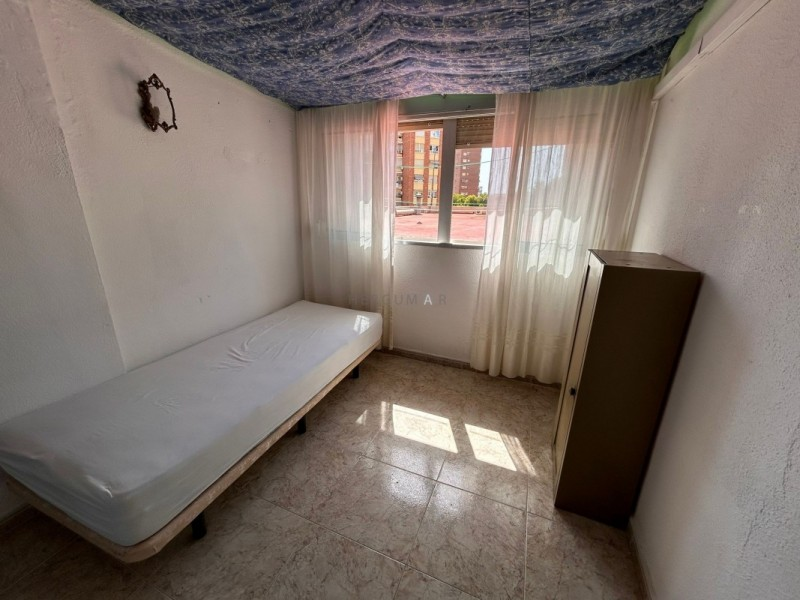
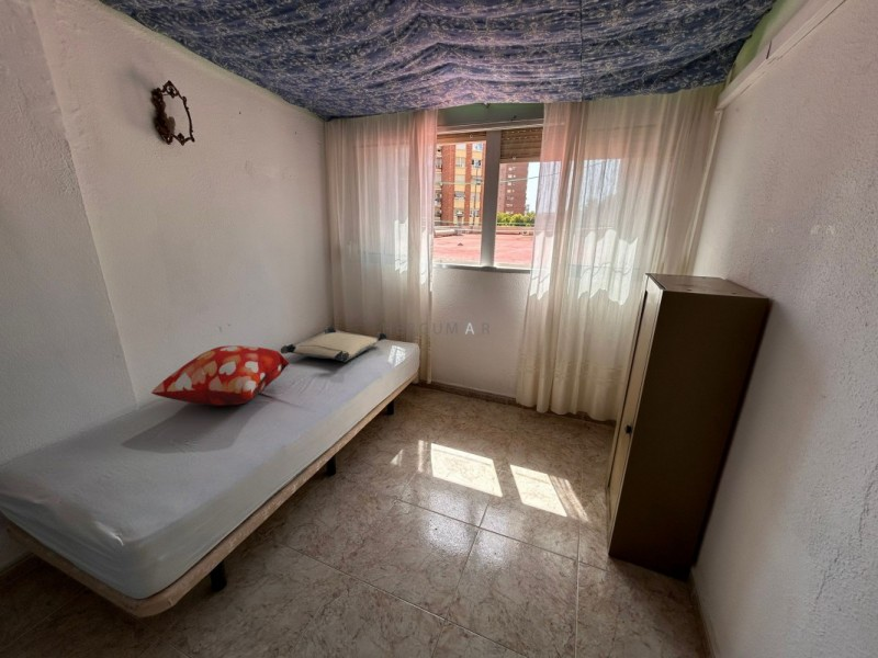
+ decorative pillow (227, 375)
+ pillow (337, 345)
